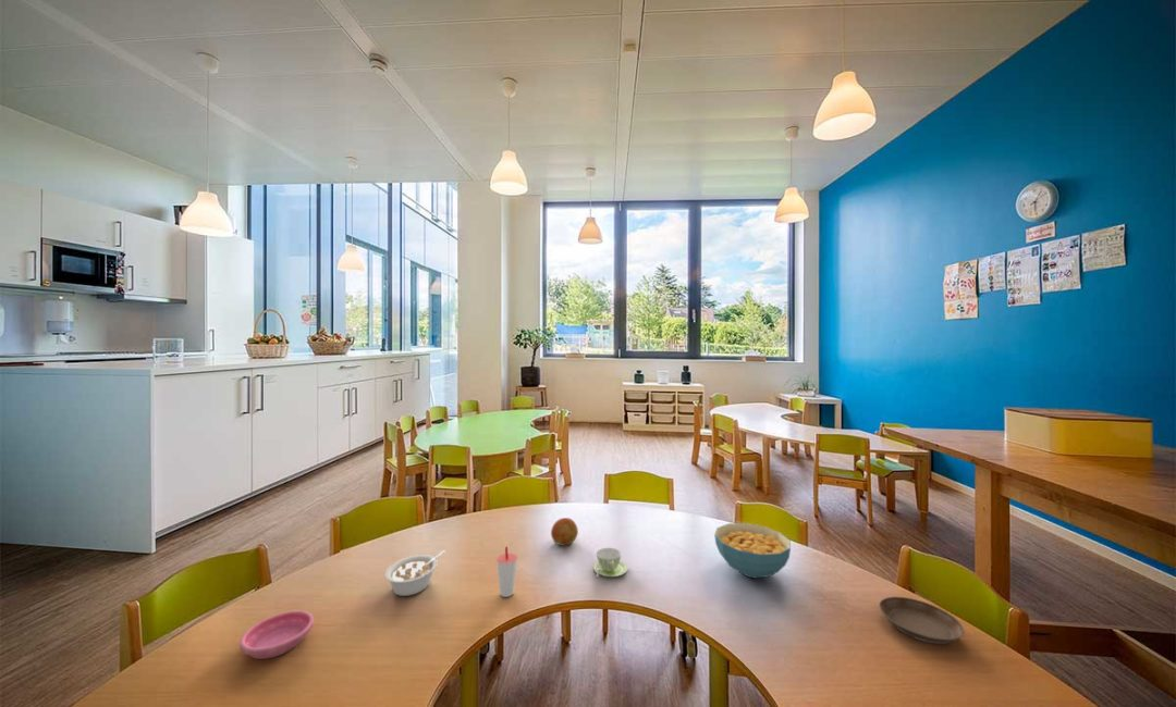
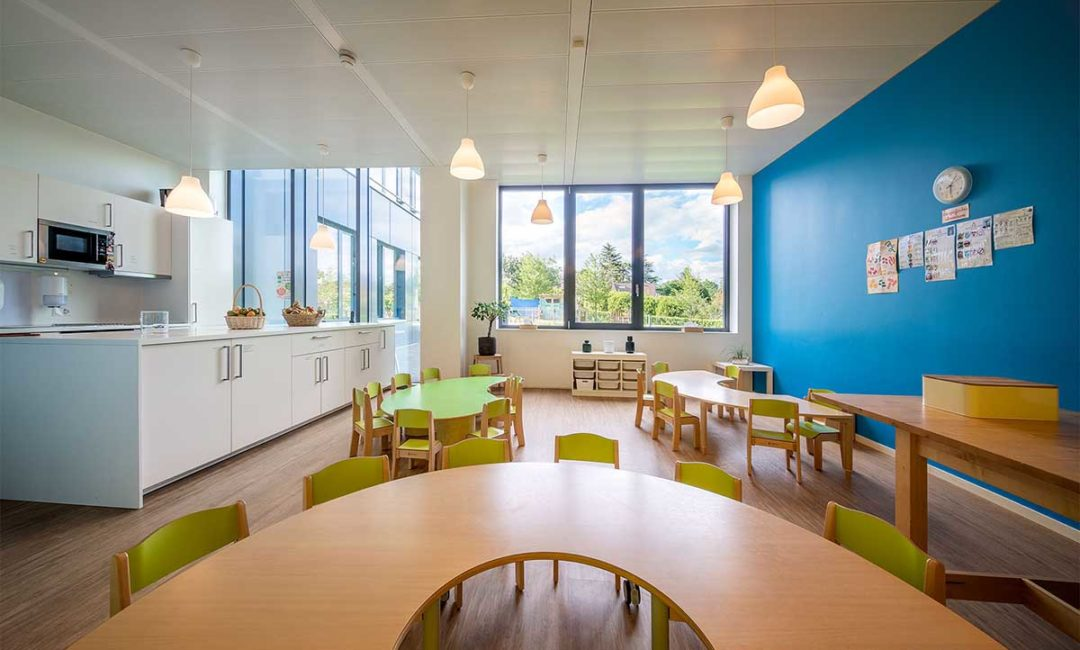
- apple (564, 530)
- cup (610, 561)
- saucer (919, 621)
- cup (506, 569)
- cereal bowl (751, 555)
- saucer (278, 635)
- legume (413, 573)
